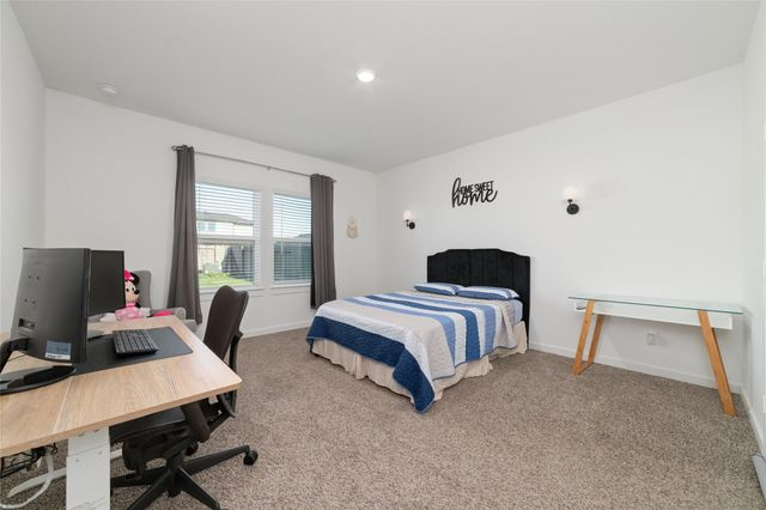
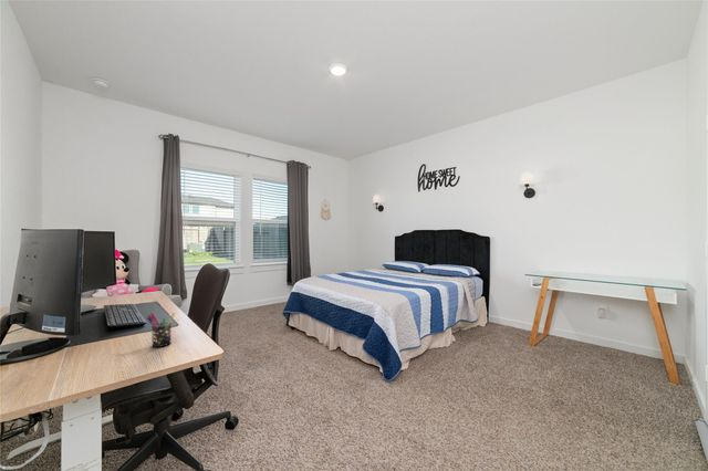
+ pen holder (160, 327)
